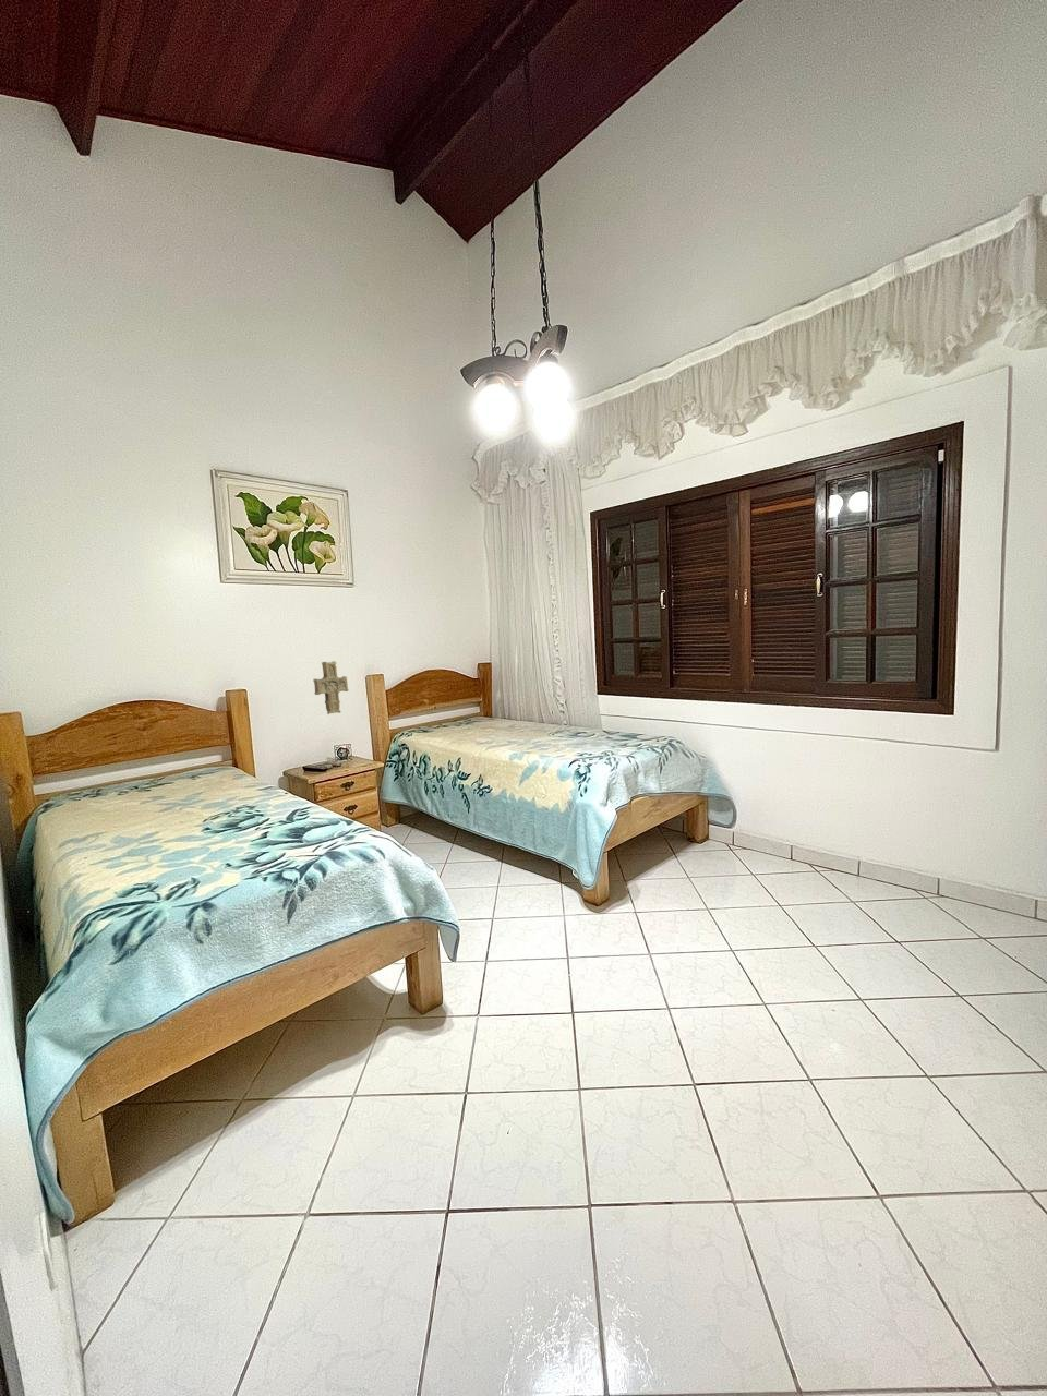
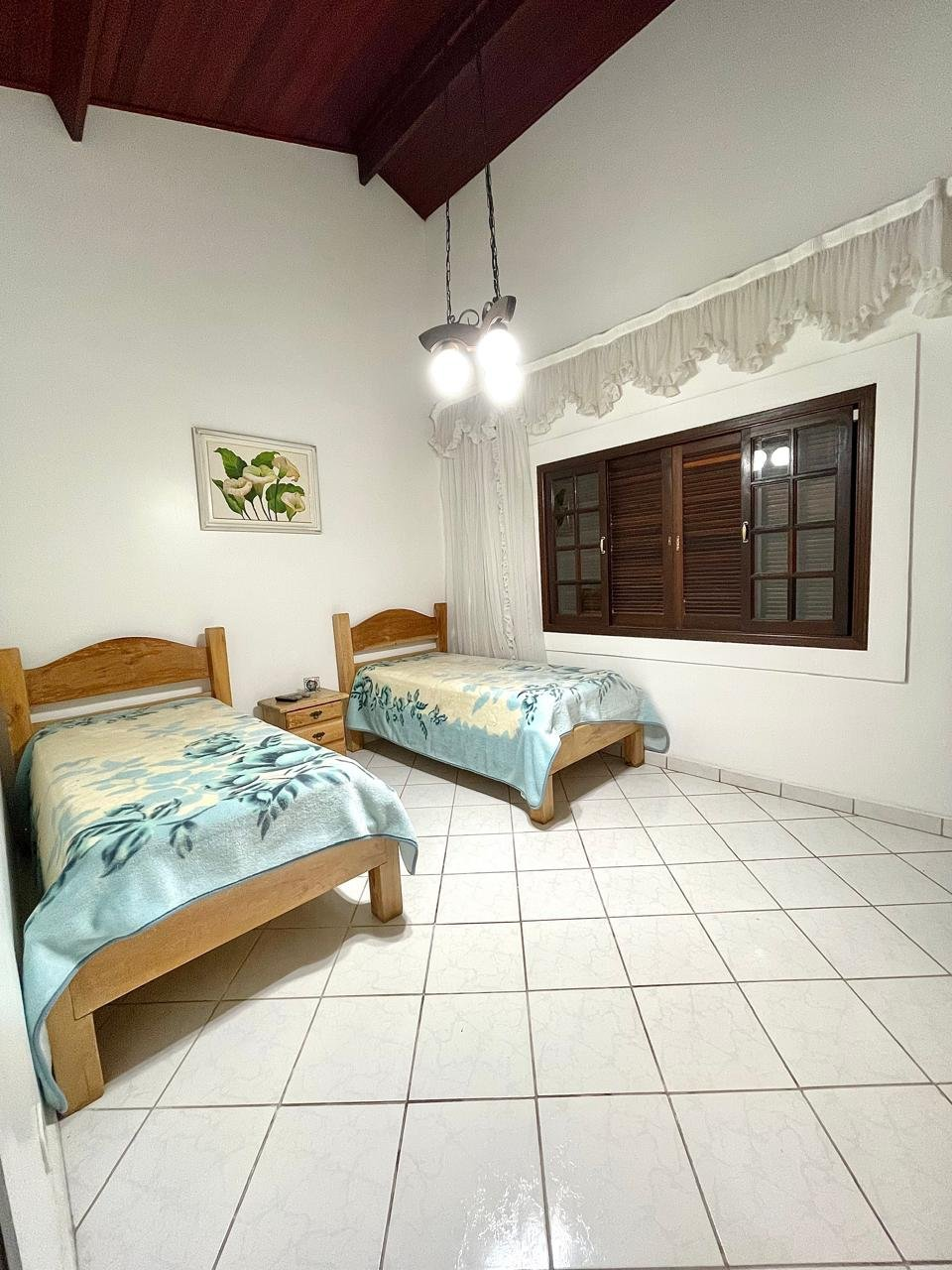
- decorative cross (330, 687)
